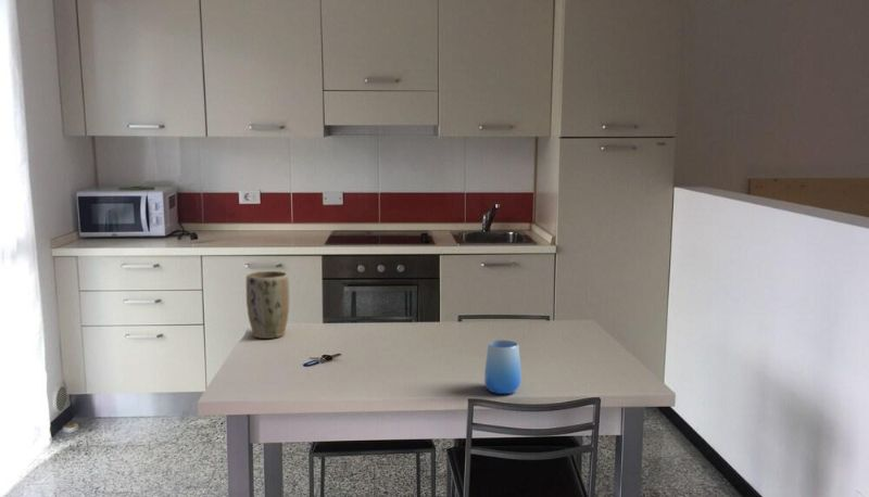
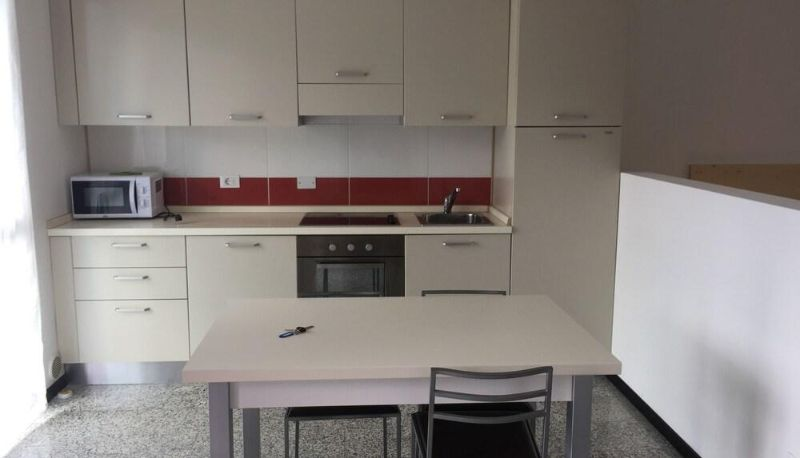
- cup (502, 367)
- plant pot (267, 304)
